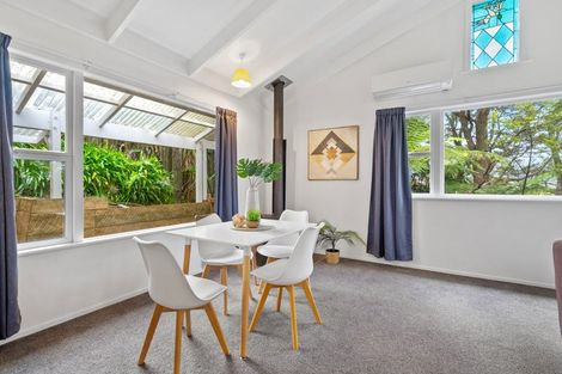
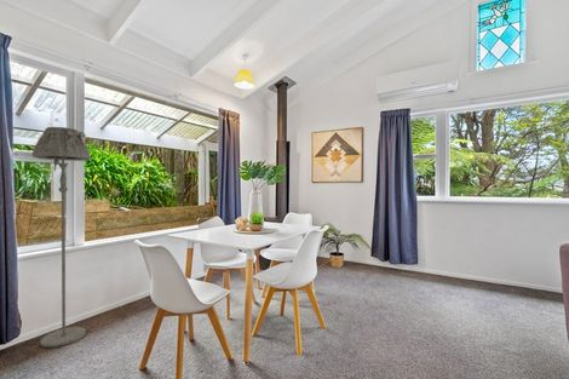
+ floor lamp (63, 232)
